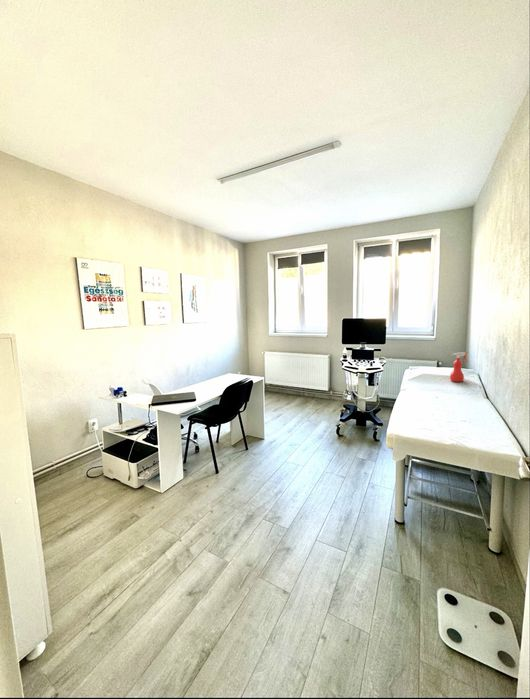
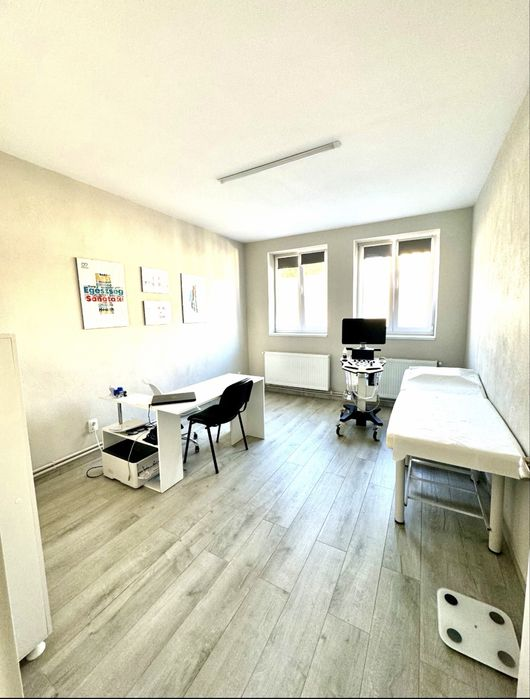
- spray bottle (459, 366)
